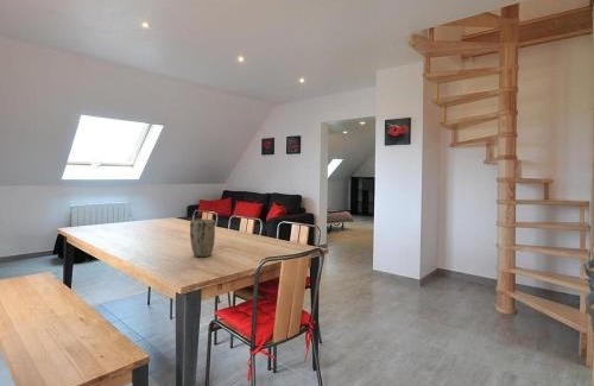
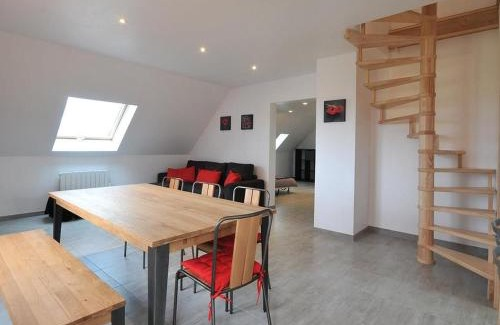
- plant pot (202, 238)
